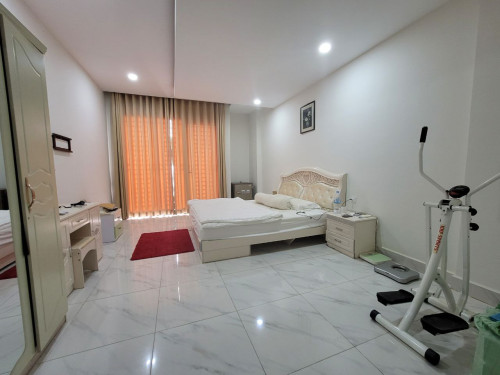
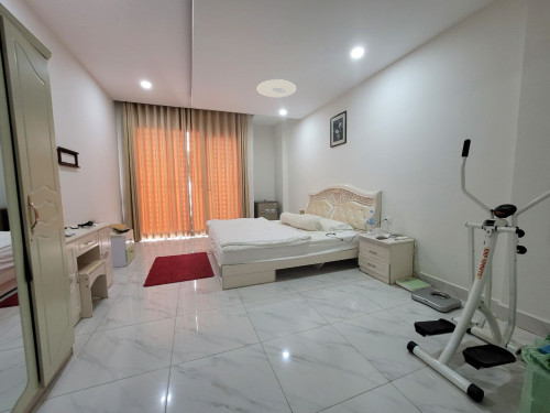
+ ceiling light (276, 87)
